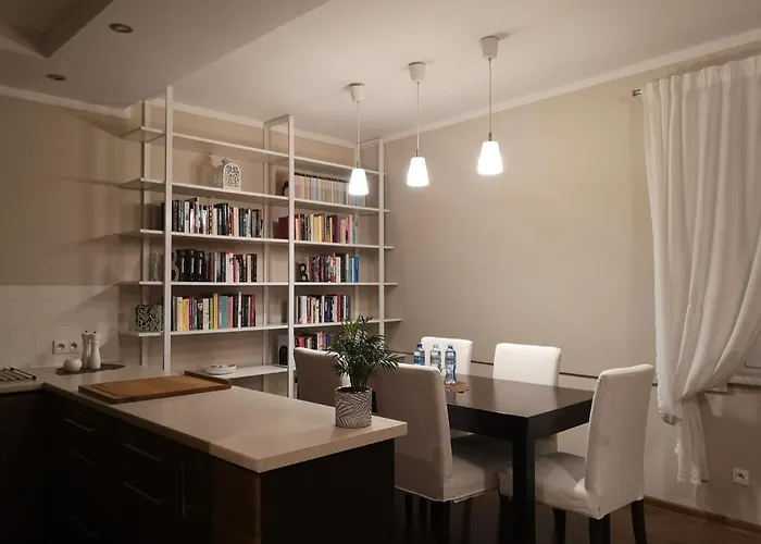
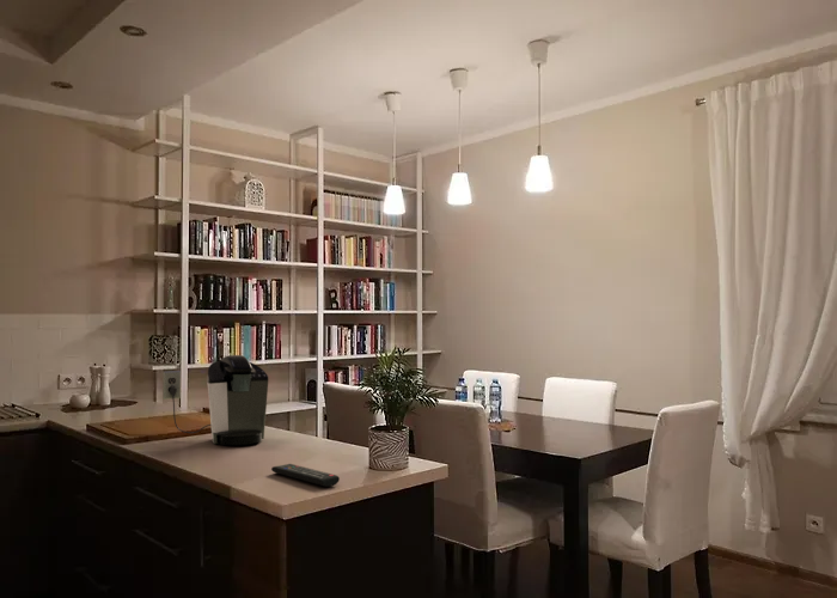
+ coffee maker (219, 398)
+ remote control (304, 474)
